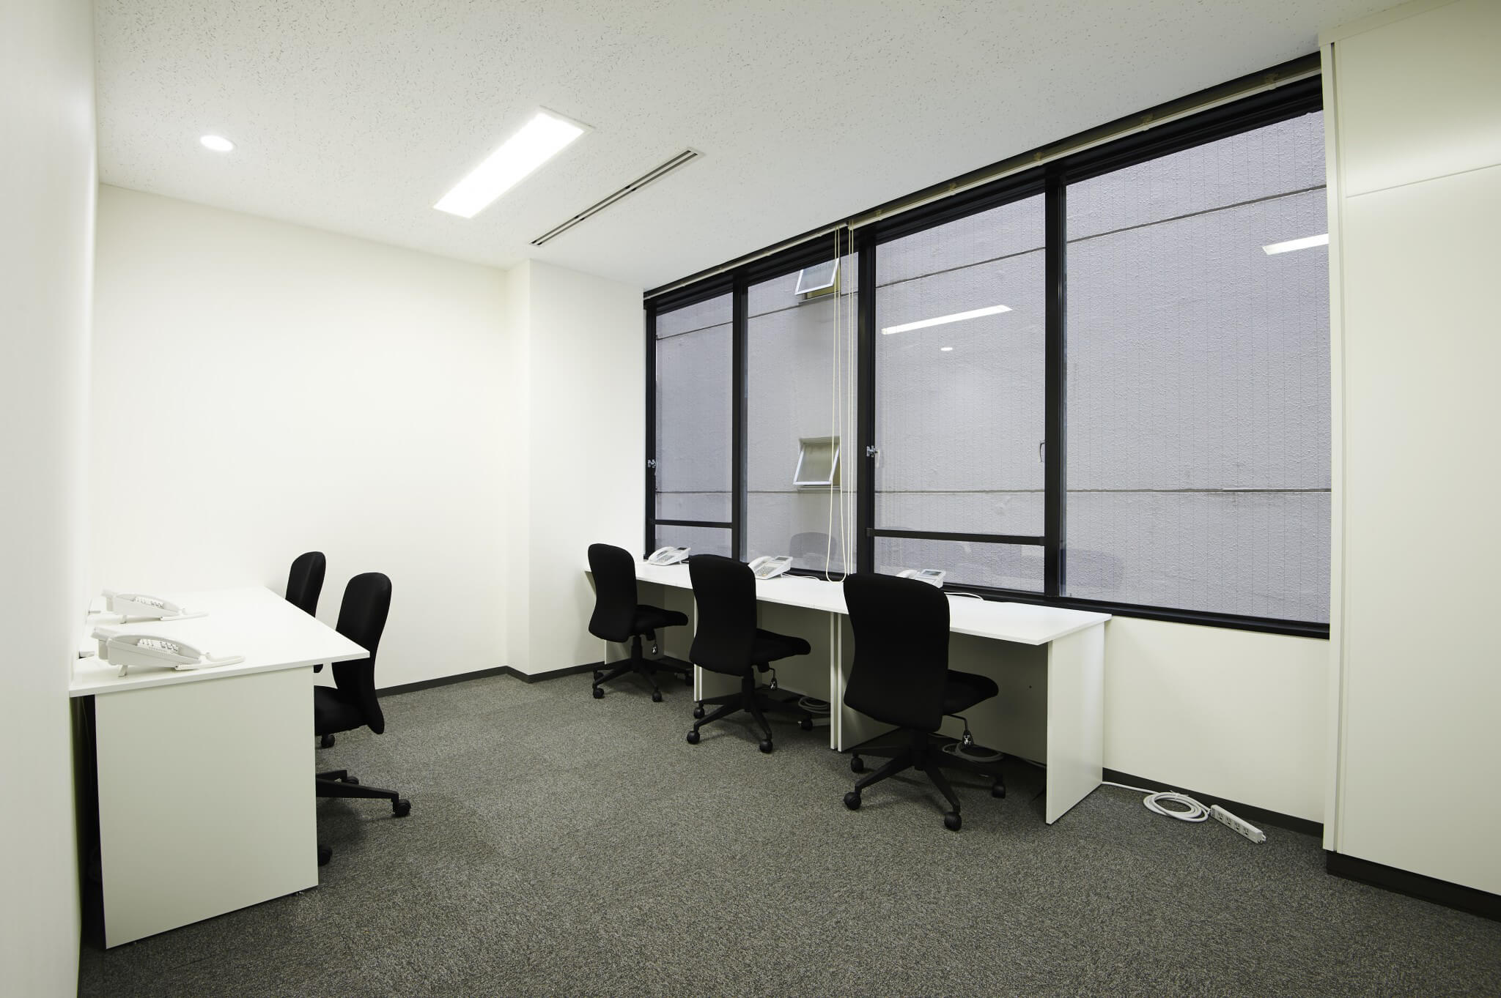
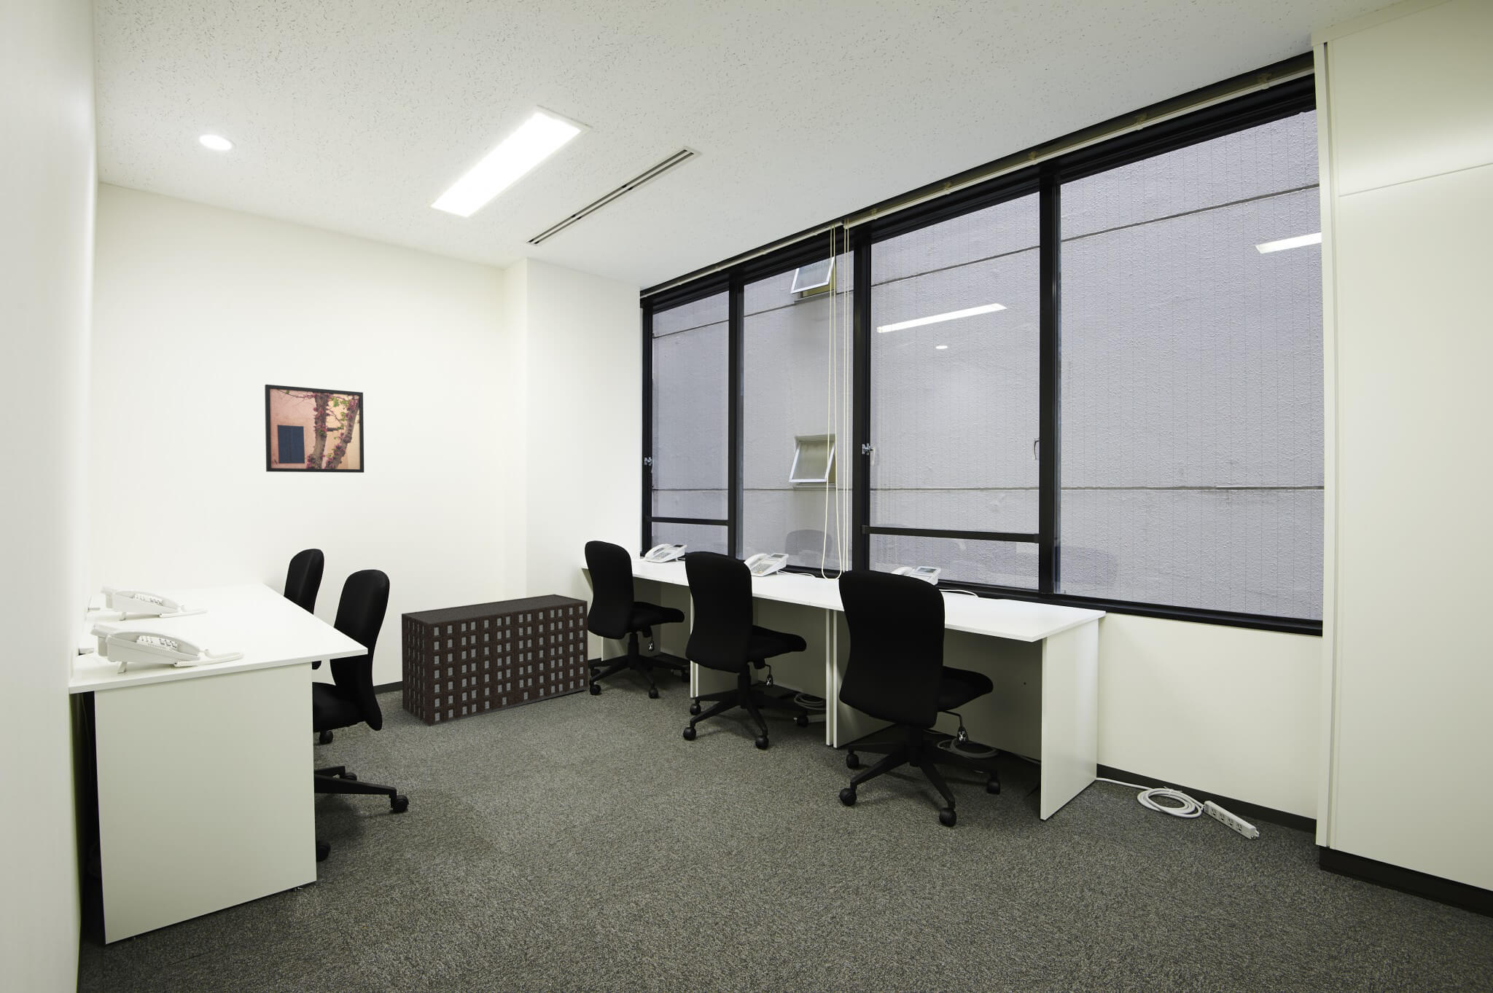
+ architectural model (498, 652)
+ wall art (316, 430)
